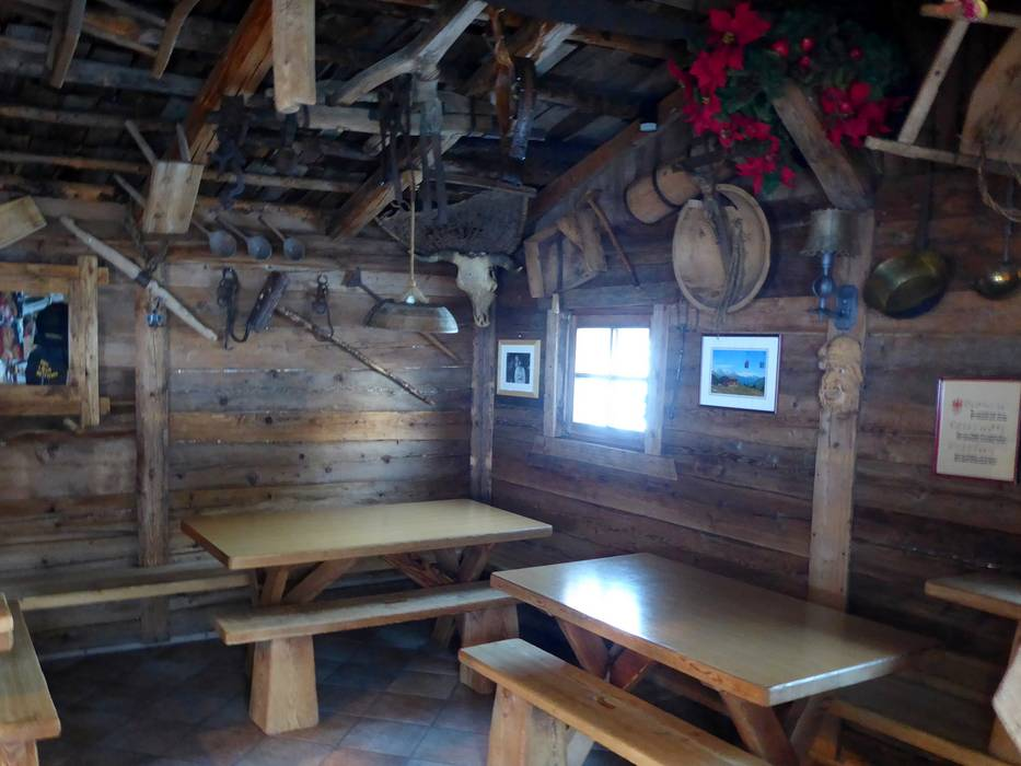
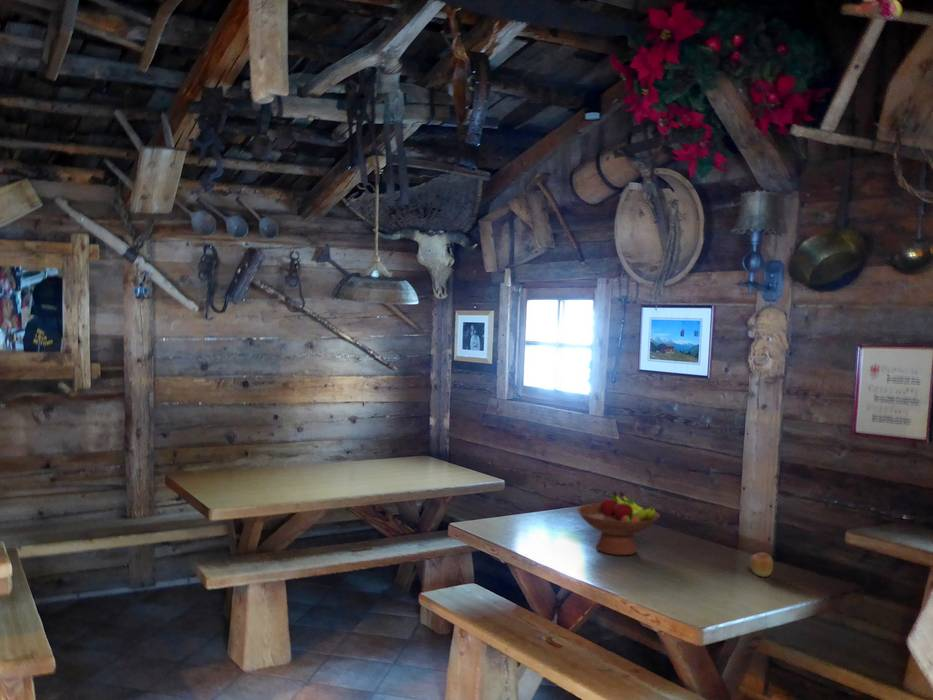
+ fruit bowl (617, 523)
+ apple (761, 564)
